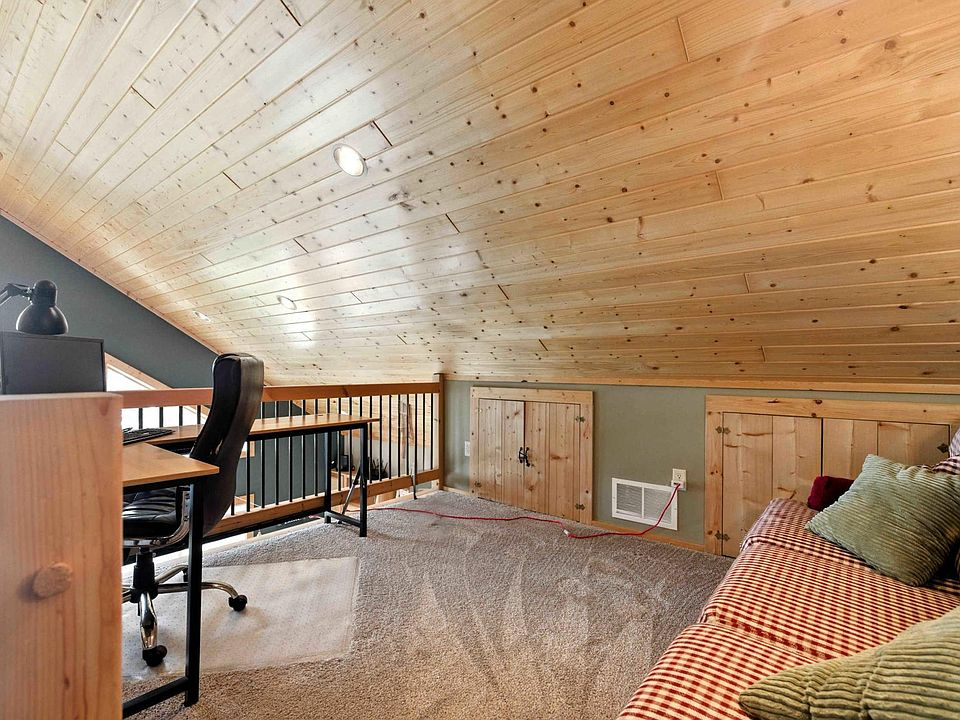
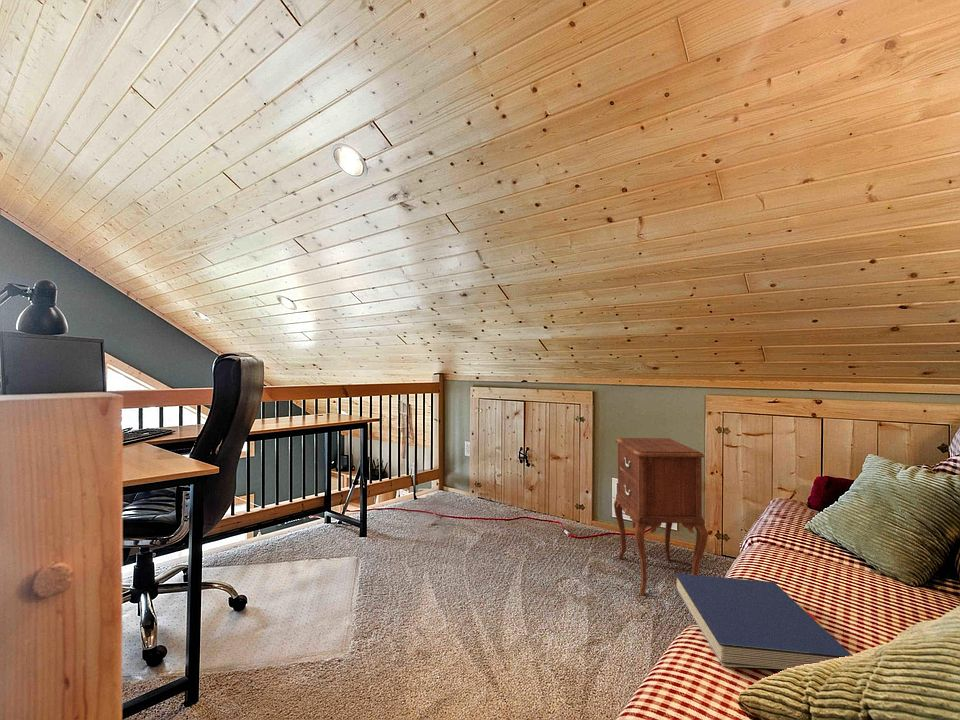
+ nightstand (656, 509)
+ book (755, 617)
